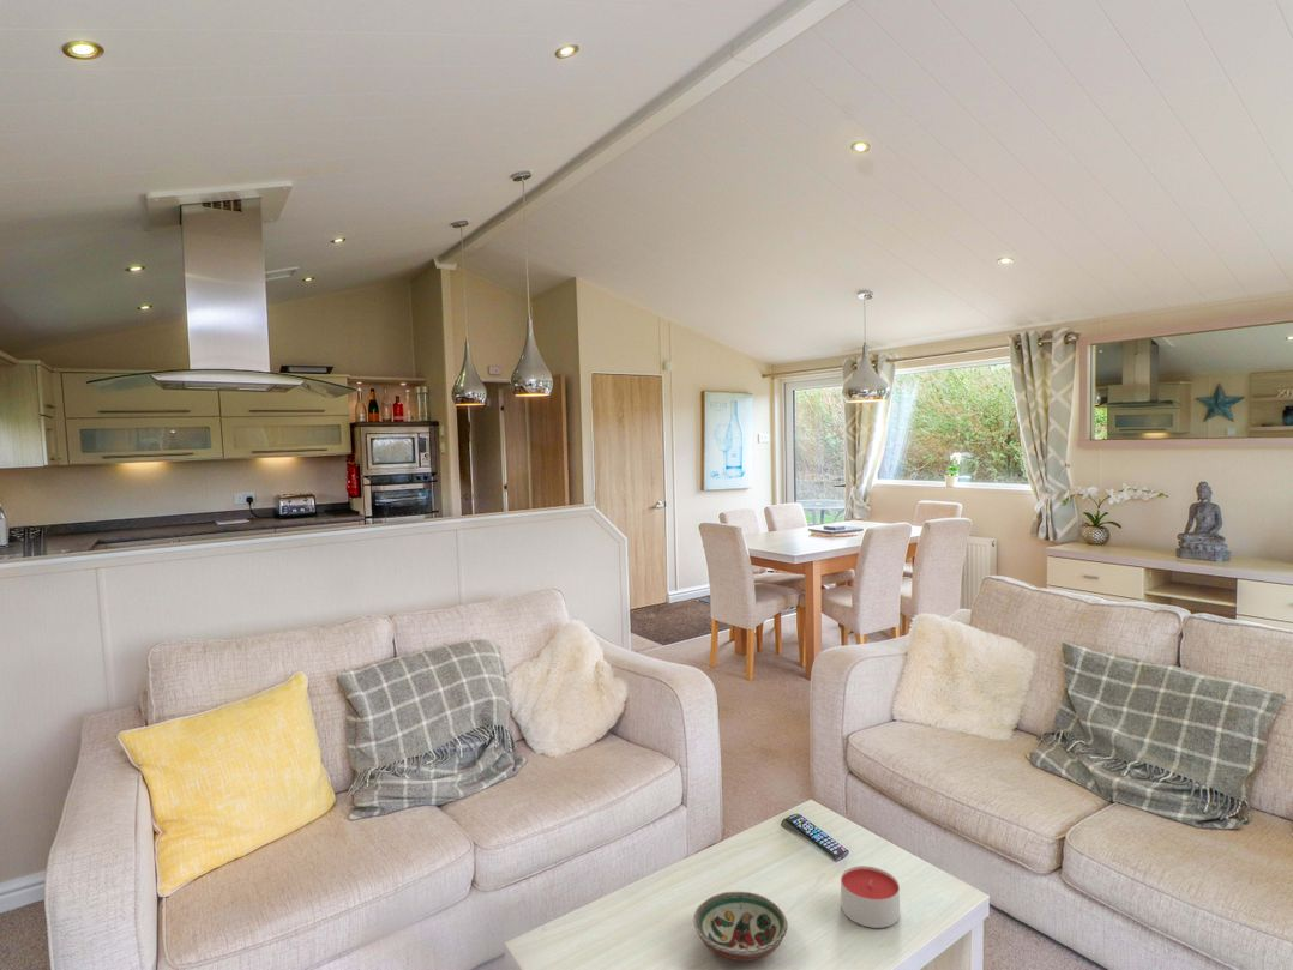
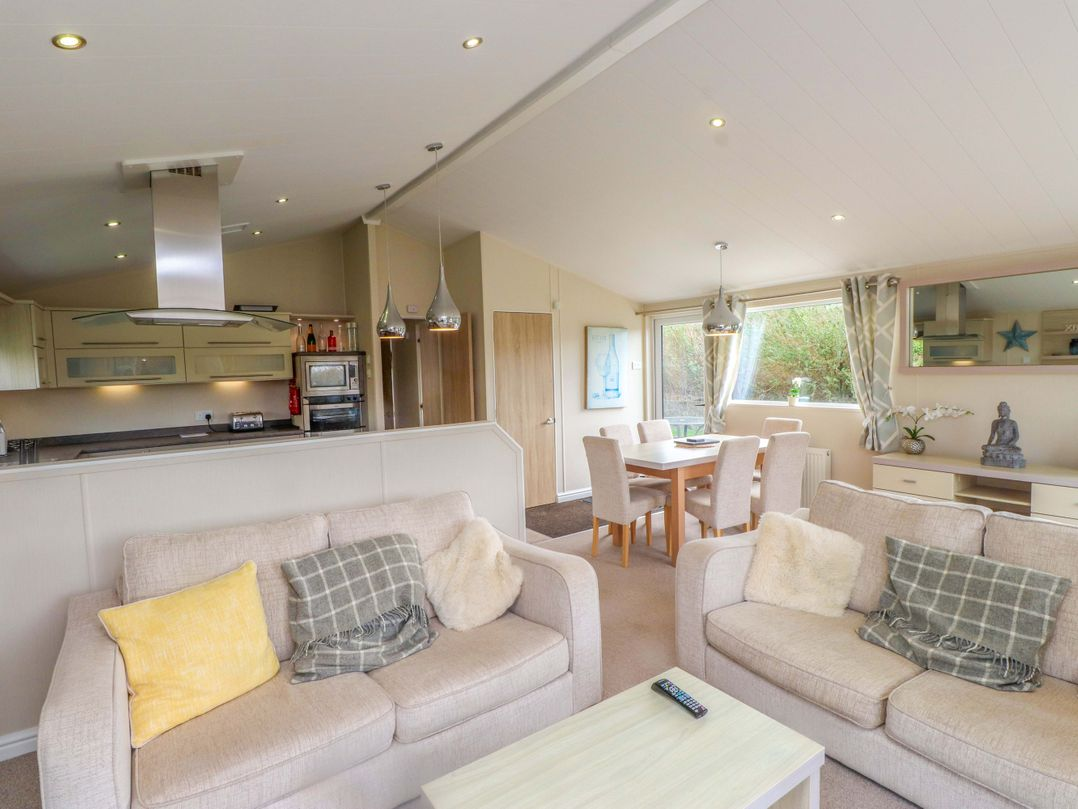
- candle (870, 894)
- decorative bowl (740, 930)
